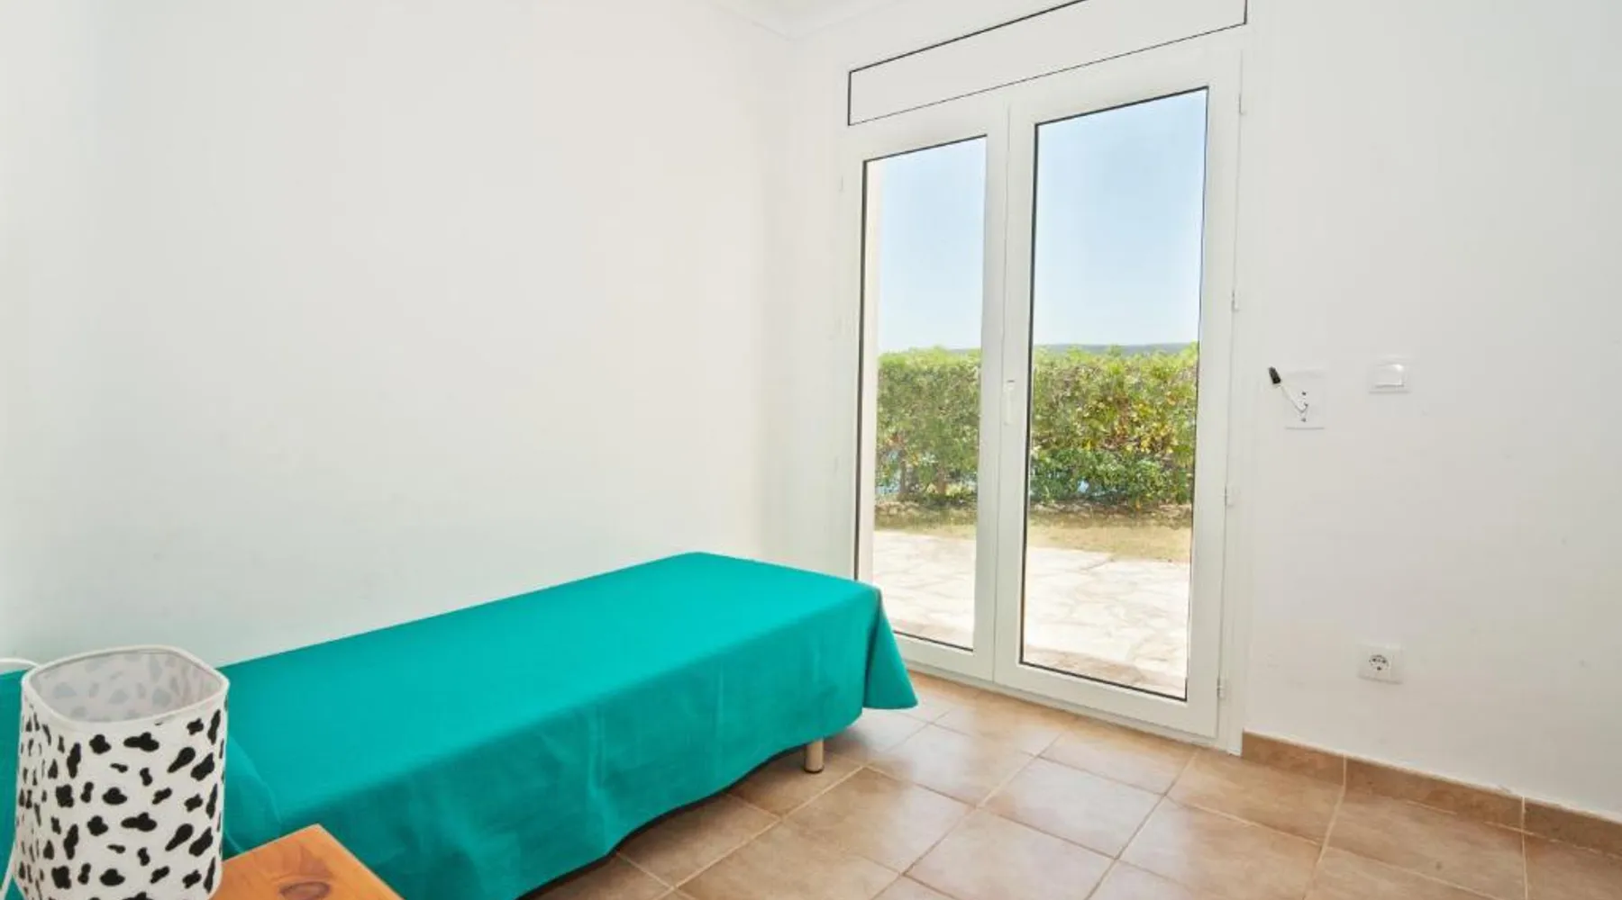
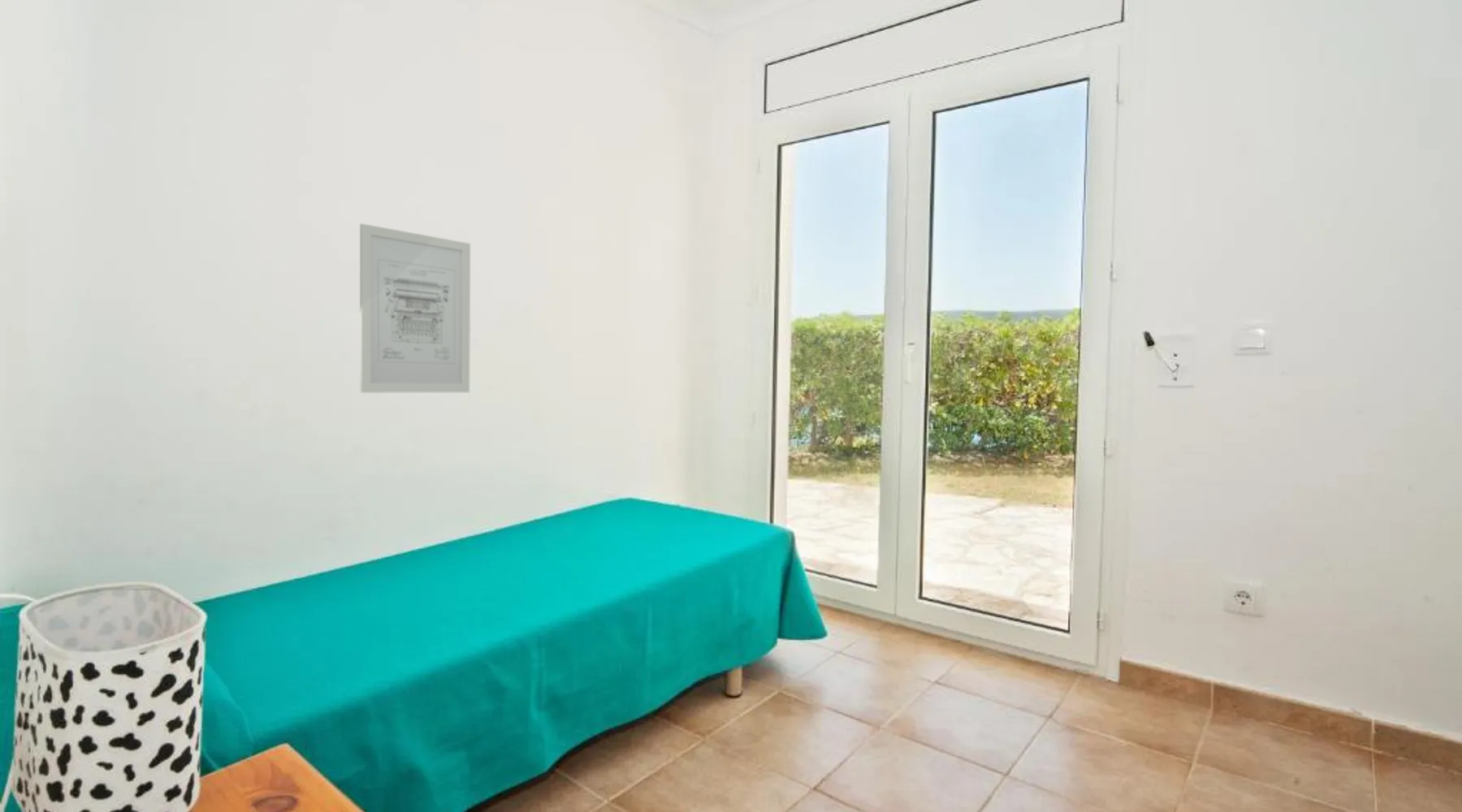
+ wall art (417, 313)
